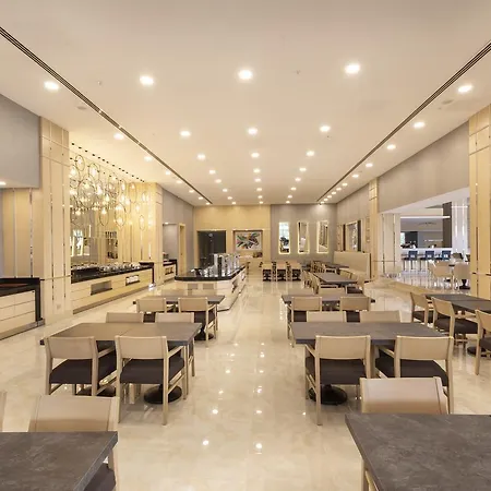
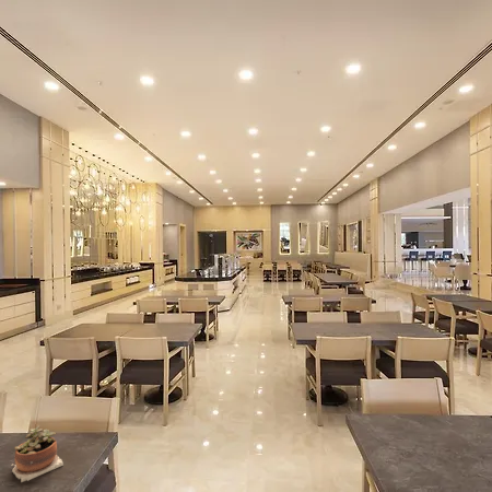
+ succulent plant (36, 448)
